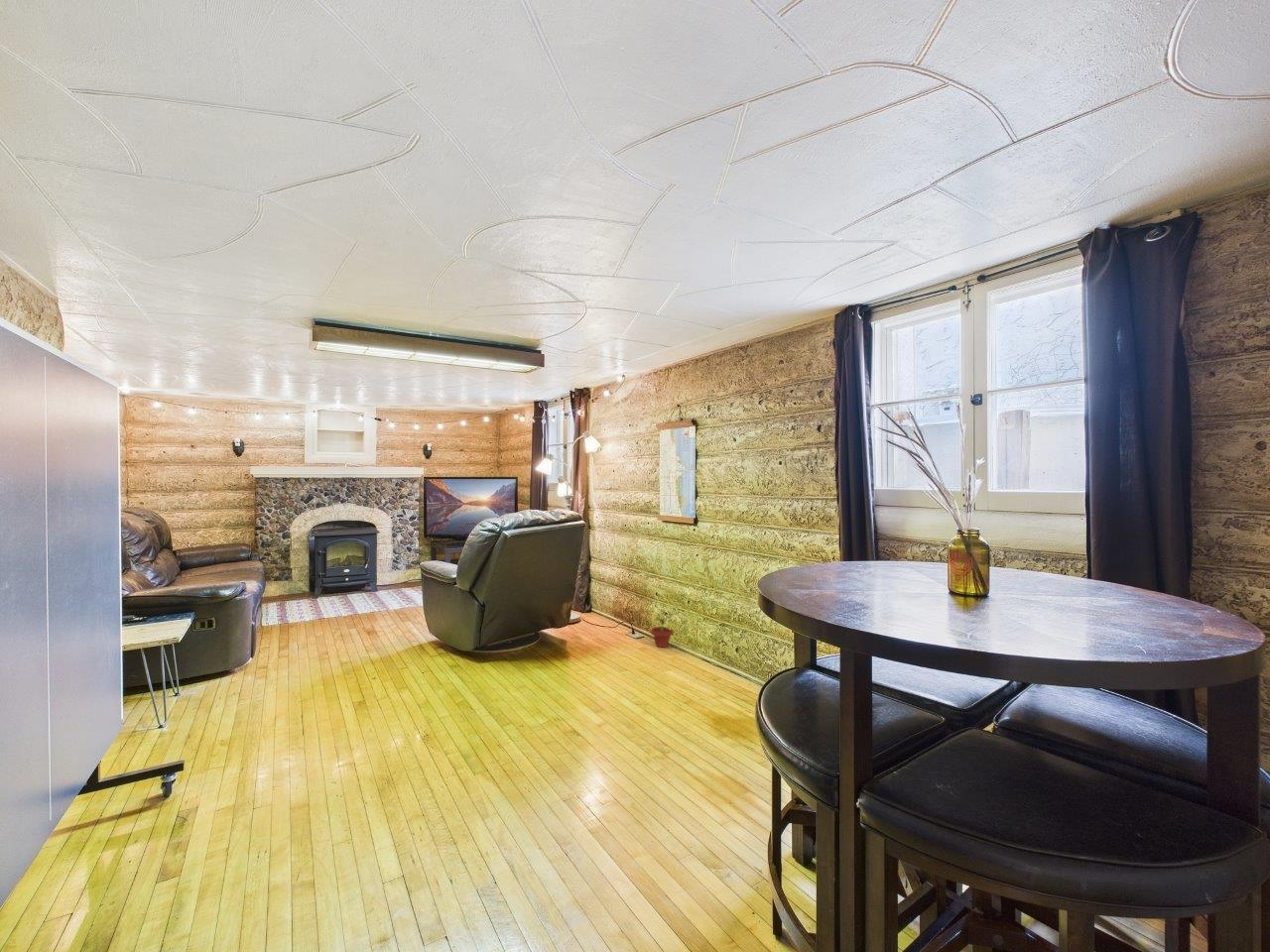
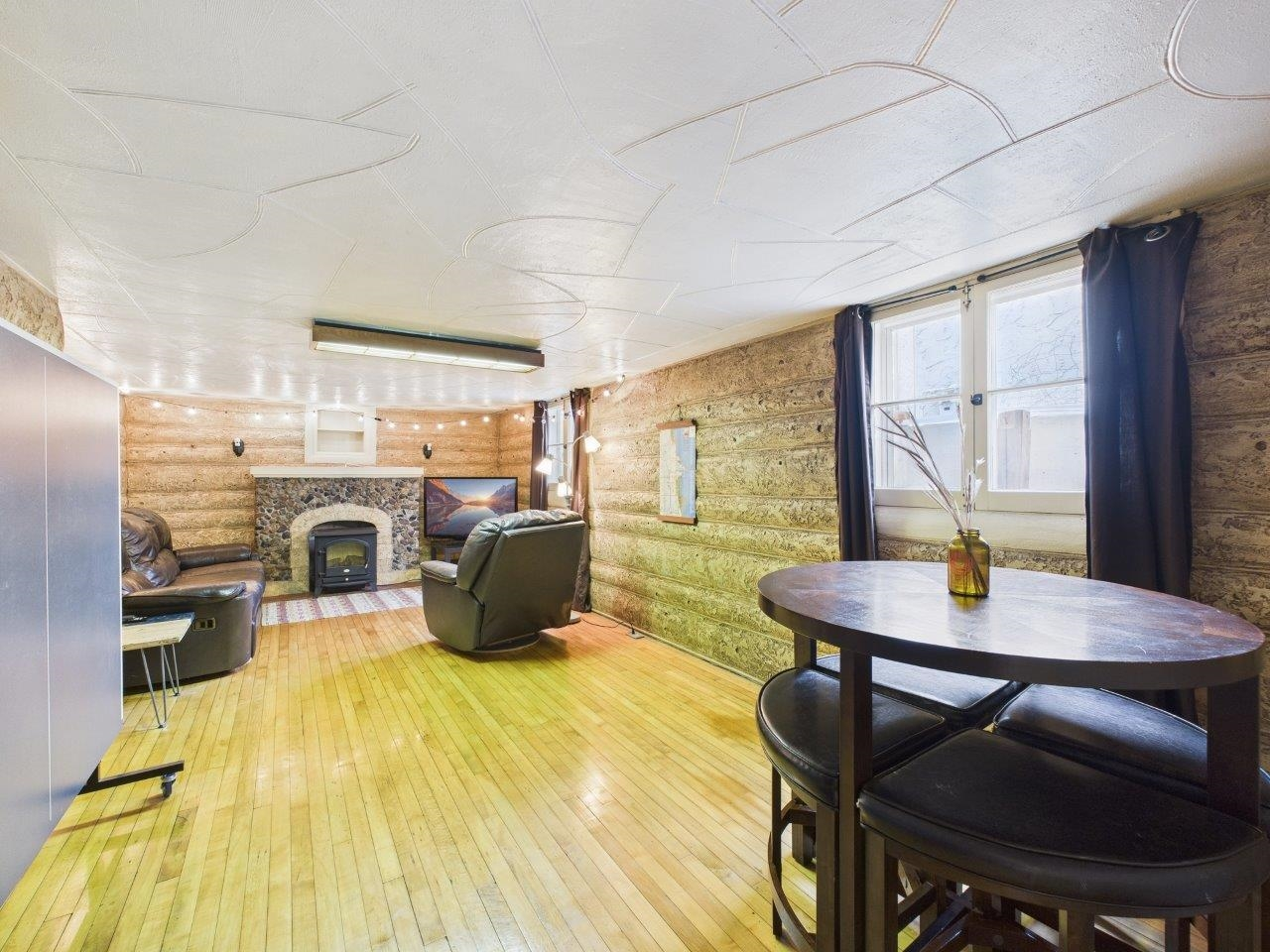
- potted plant (662, 627)
